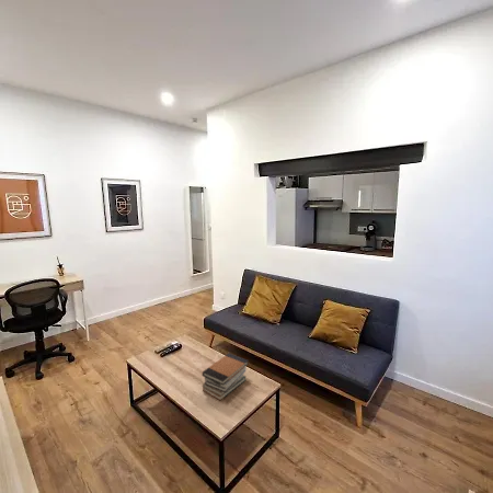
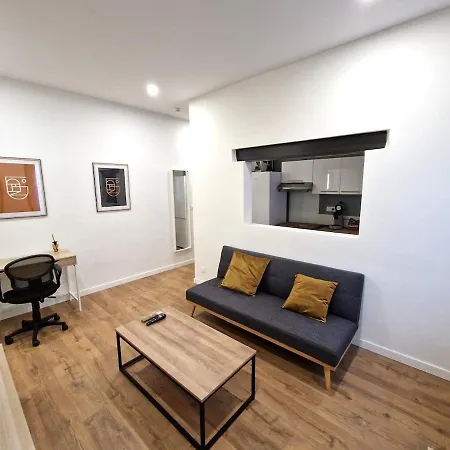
- book stack (226, 375)
